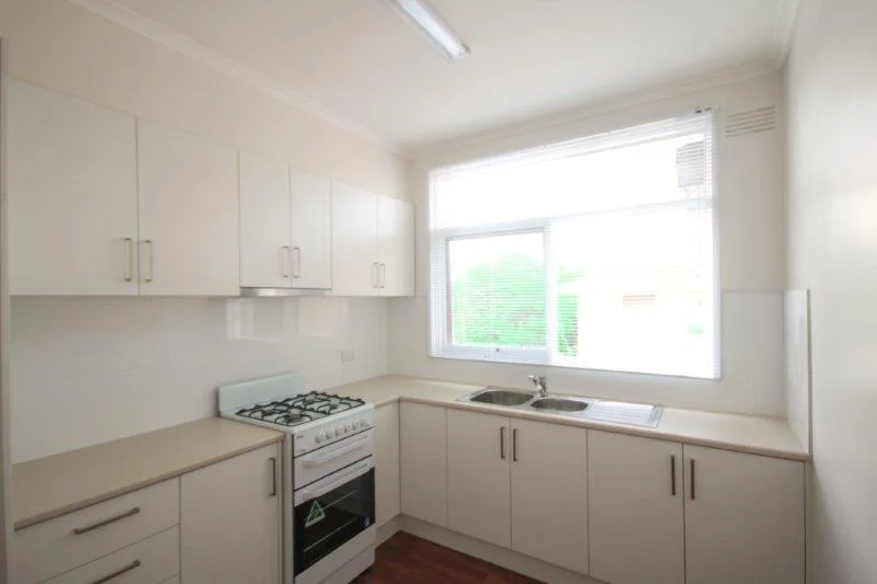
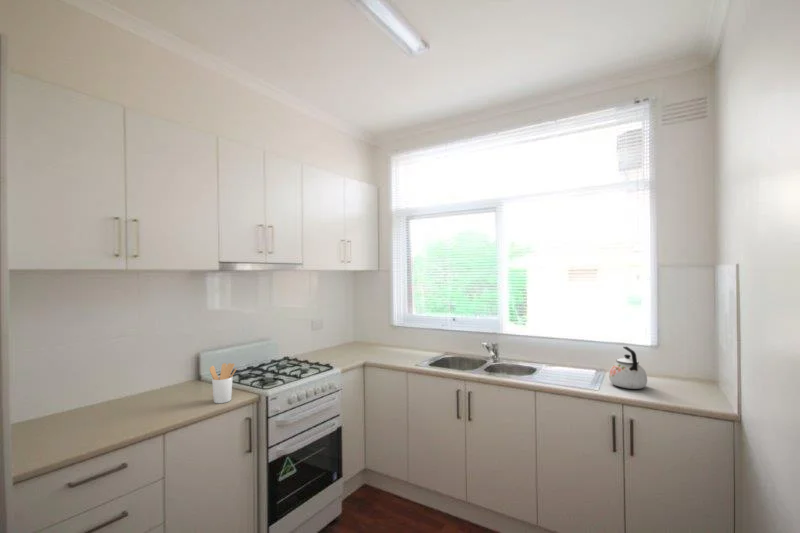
+ utensil holder (224, 381)
+ kettle (627, 366)
